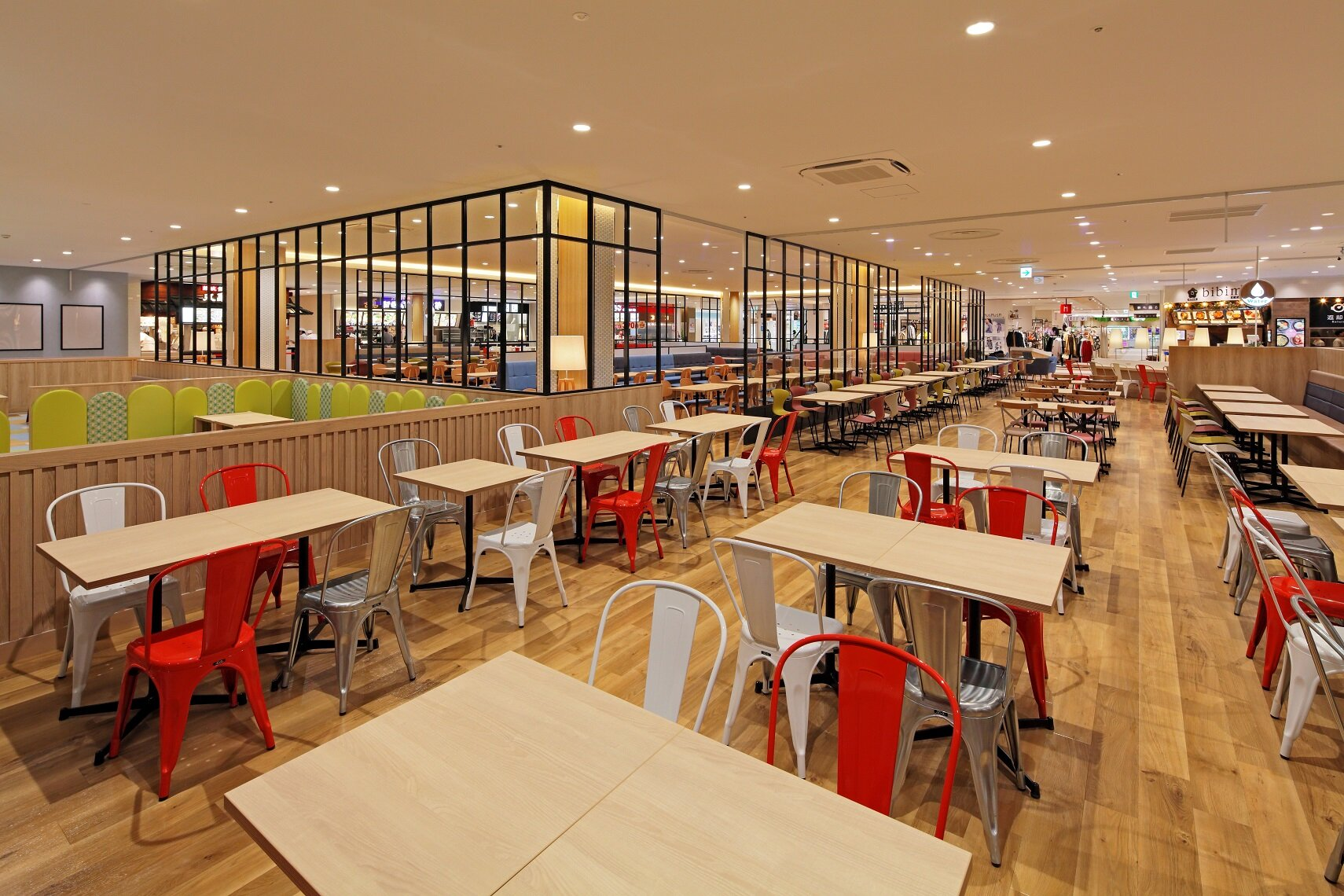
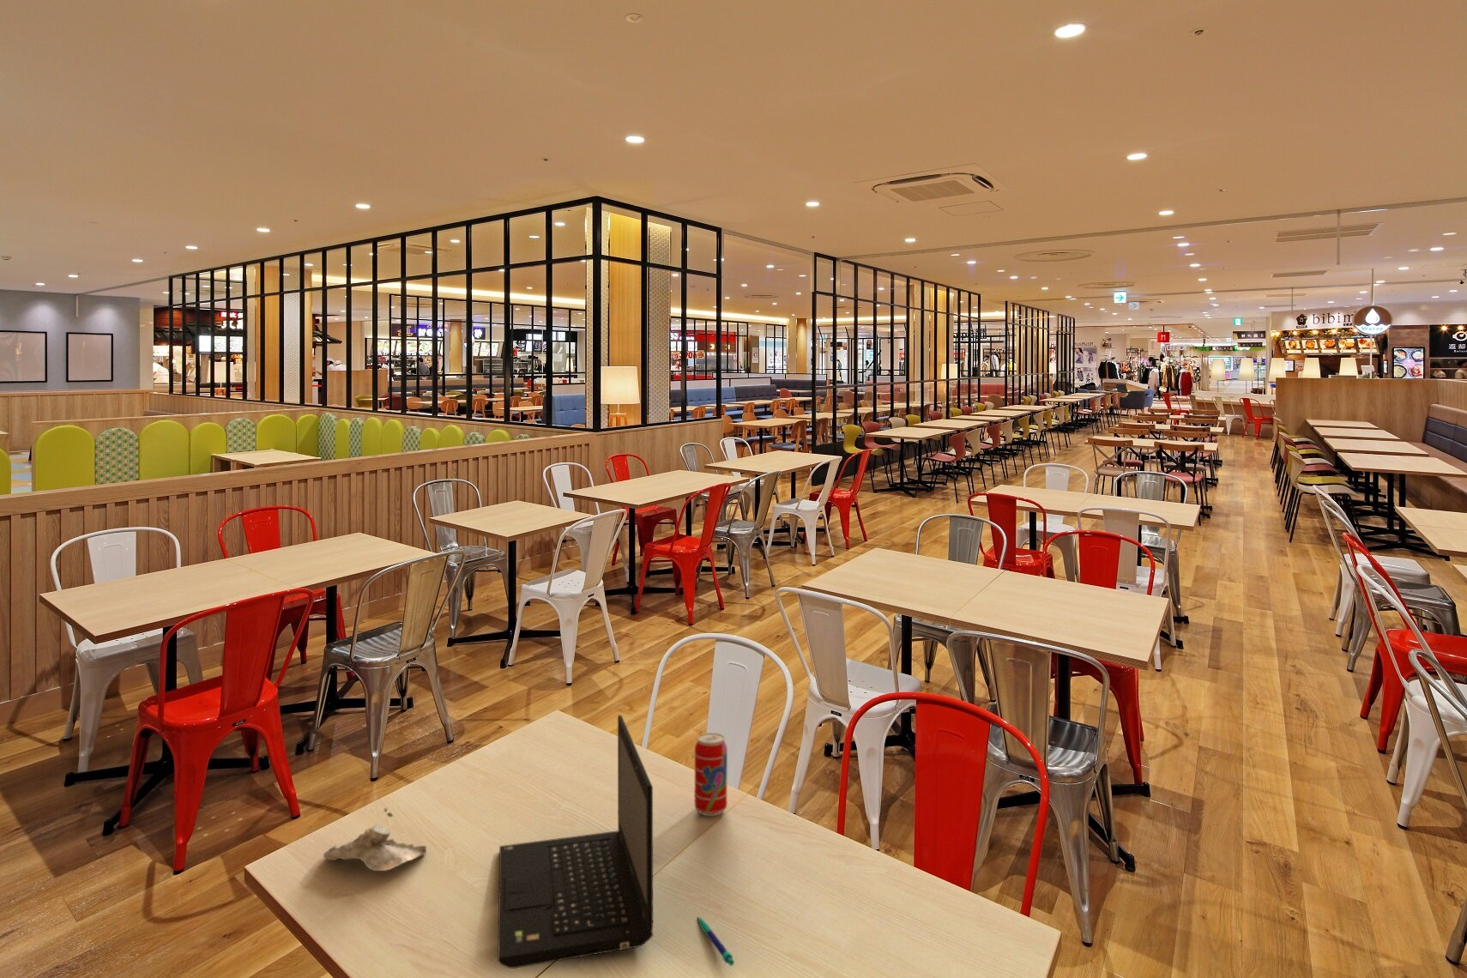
+ tissue (374, 839)
+ beverage can (711, 774)
+ laptop (571, 836)
+ pen (714, 938)
